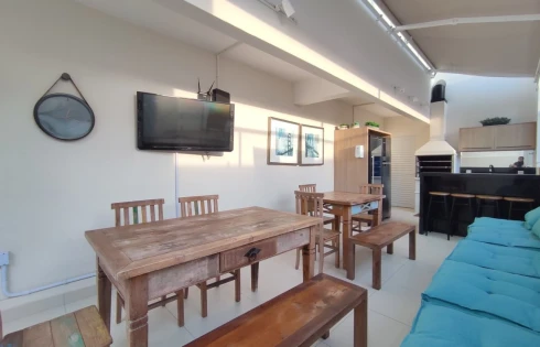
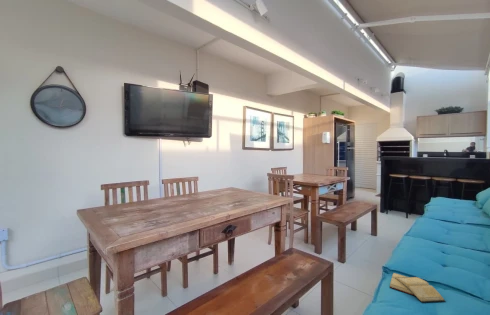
+ diary (414, 285)
